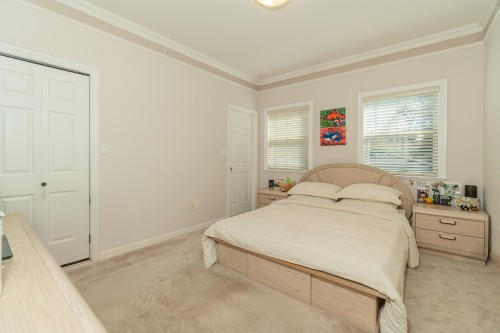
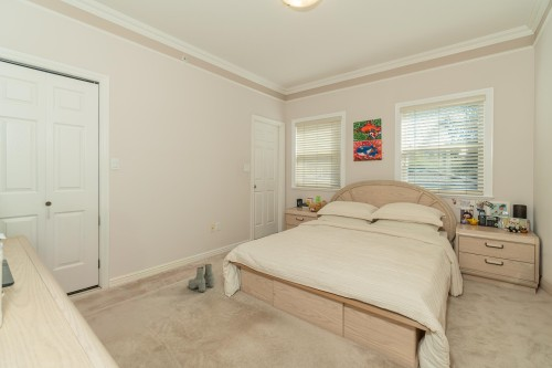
+ boots (201, 275)
